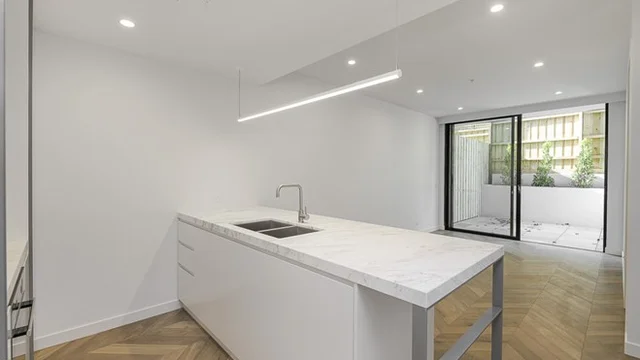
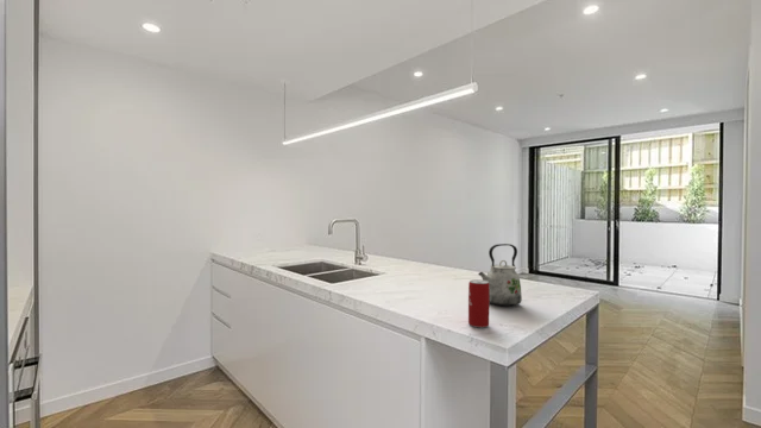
+ beverage can (478, 302)
+ kettle (497, 273)
